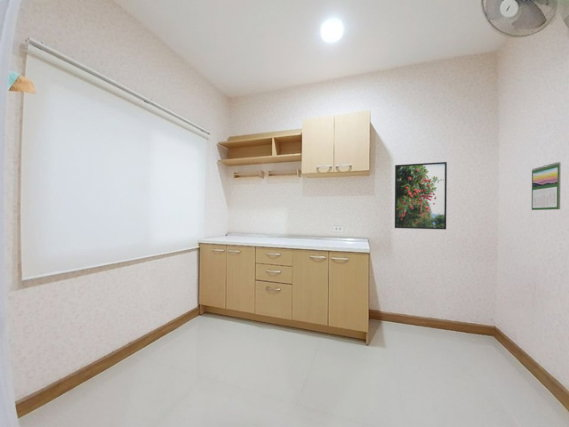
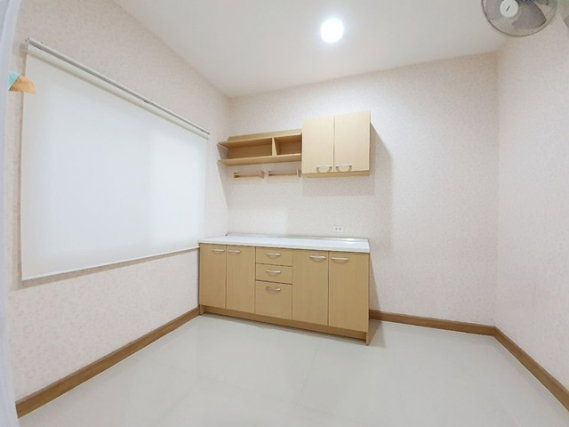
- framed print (419, 196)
- calendar (544, 187)
